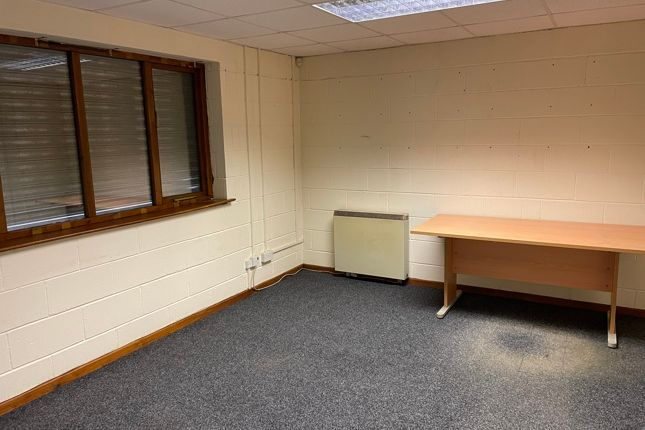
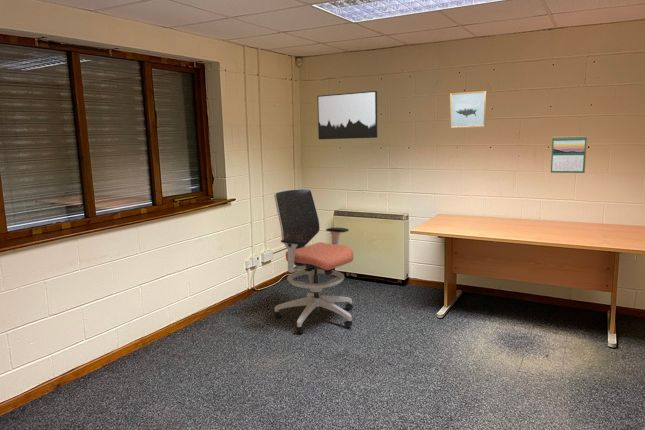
+ wall art (346, 116)
+ office chair (317, 256)
+ calendar (568, 154)
+ wall art (467, 110)
